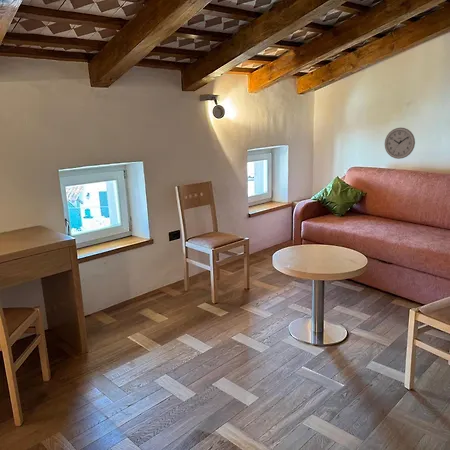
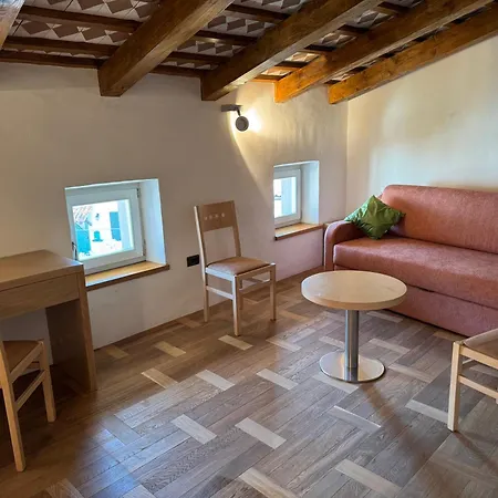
- wall clock (399, 143)
